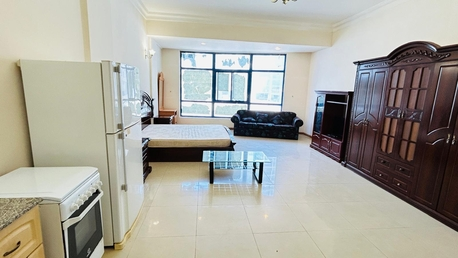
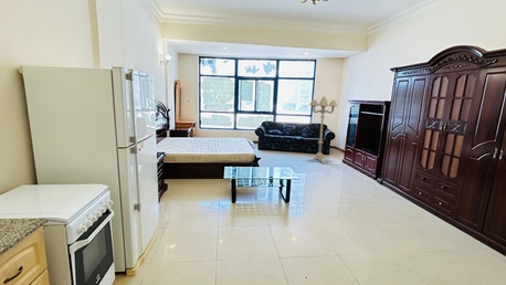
+ floor lamp (321, 129)
